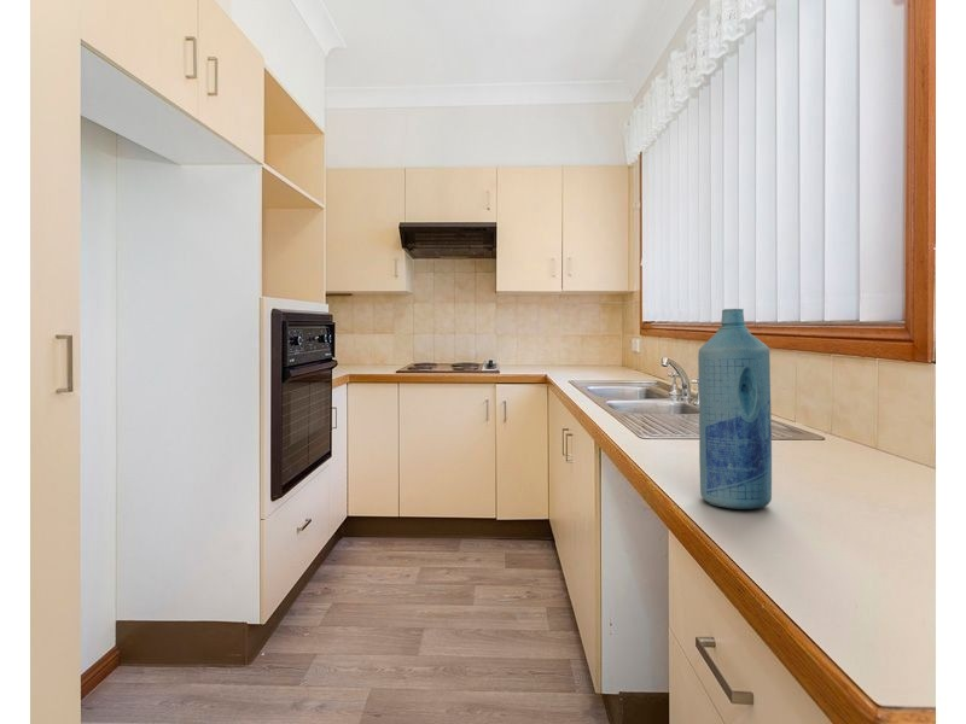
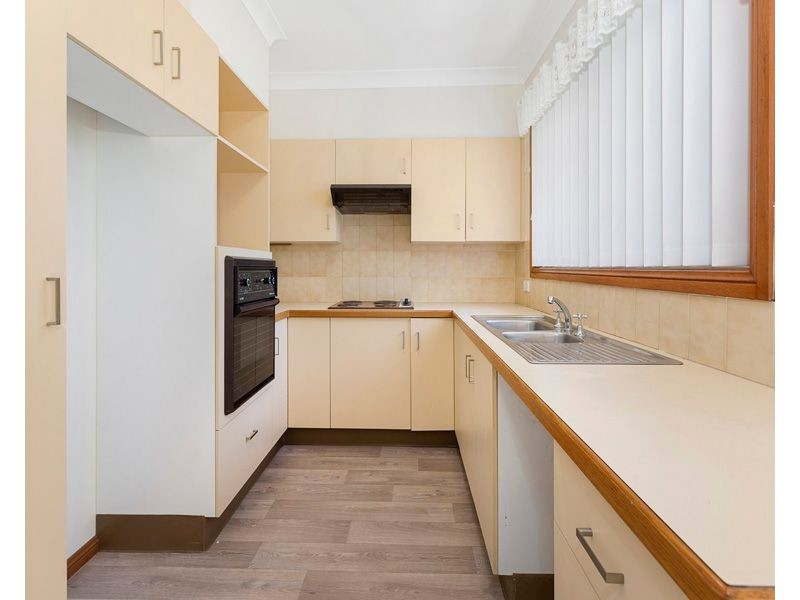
- bottle (733, 405)
